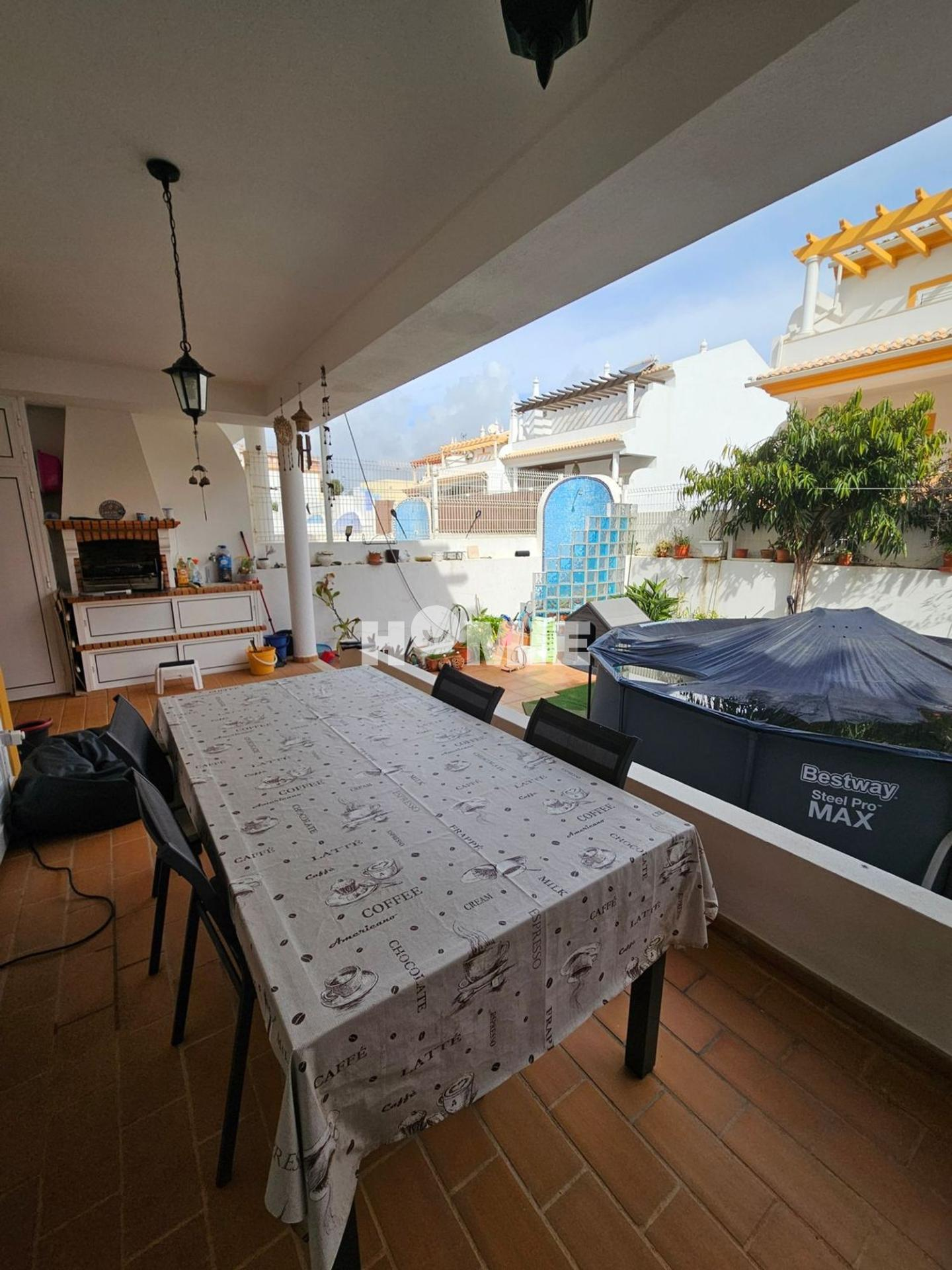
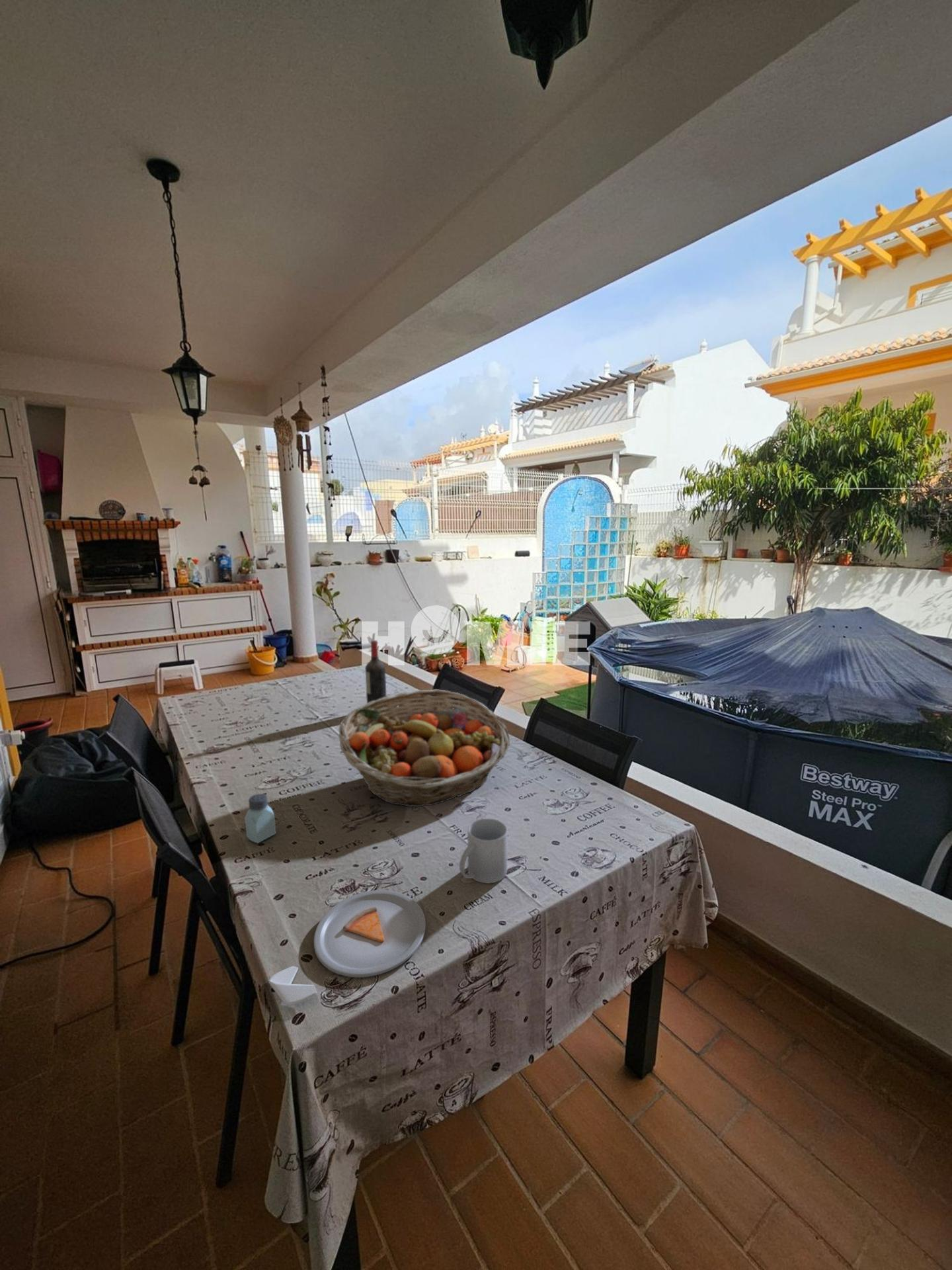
+ fruit basket (426, 743)
+ dinner plate (352, 941)
+ saltshaker (259, 817)
+ mug (481, 854)
+ wine bottle (376, 676)
